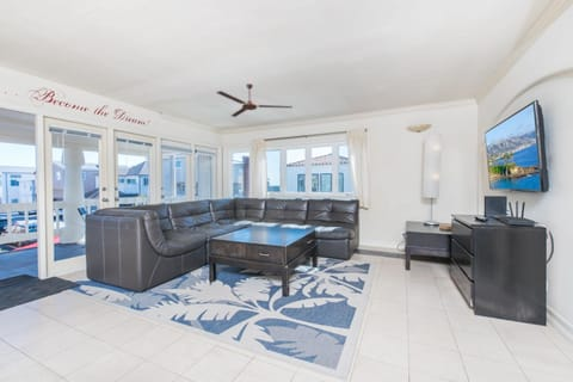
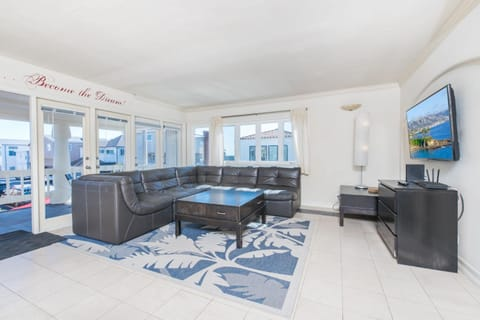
- ceiling fan (249, 98)
